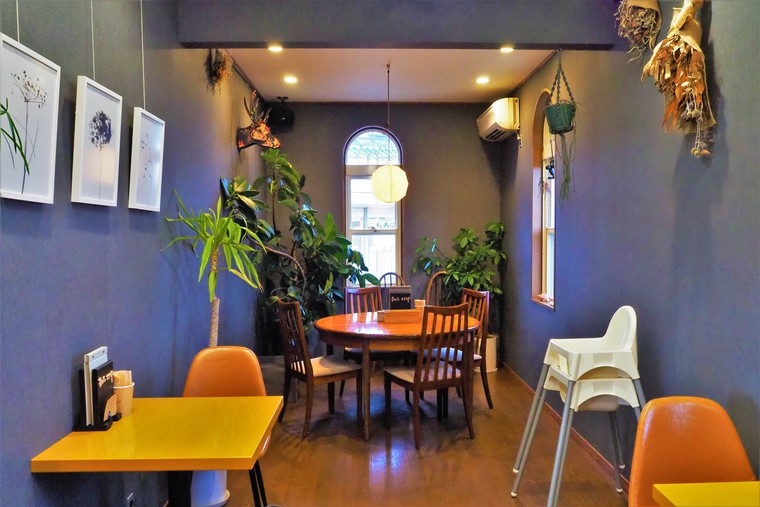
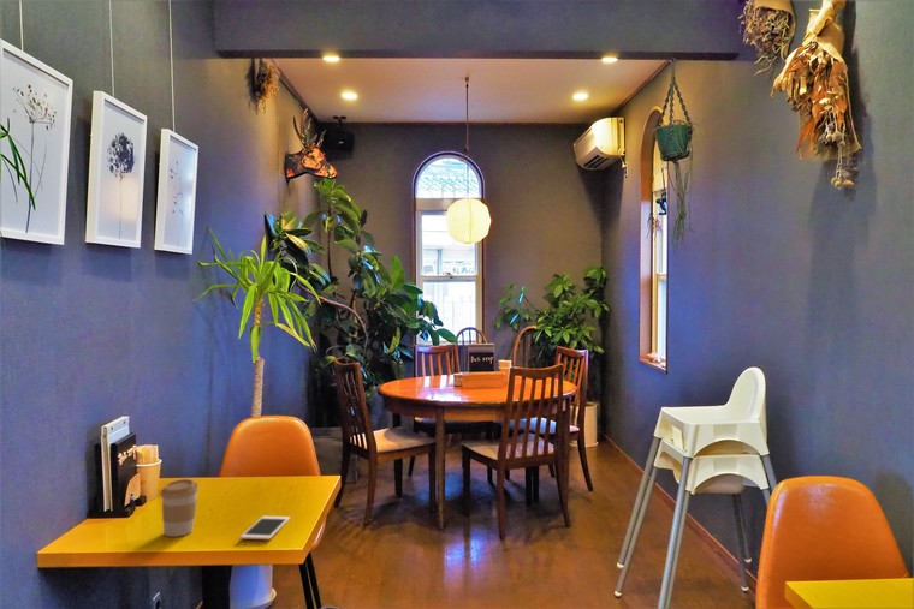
+ cell phone (266, 526)
+ coffee cup (179, 507)
